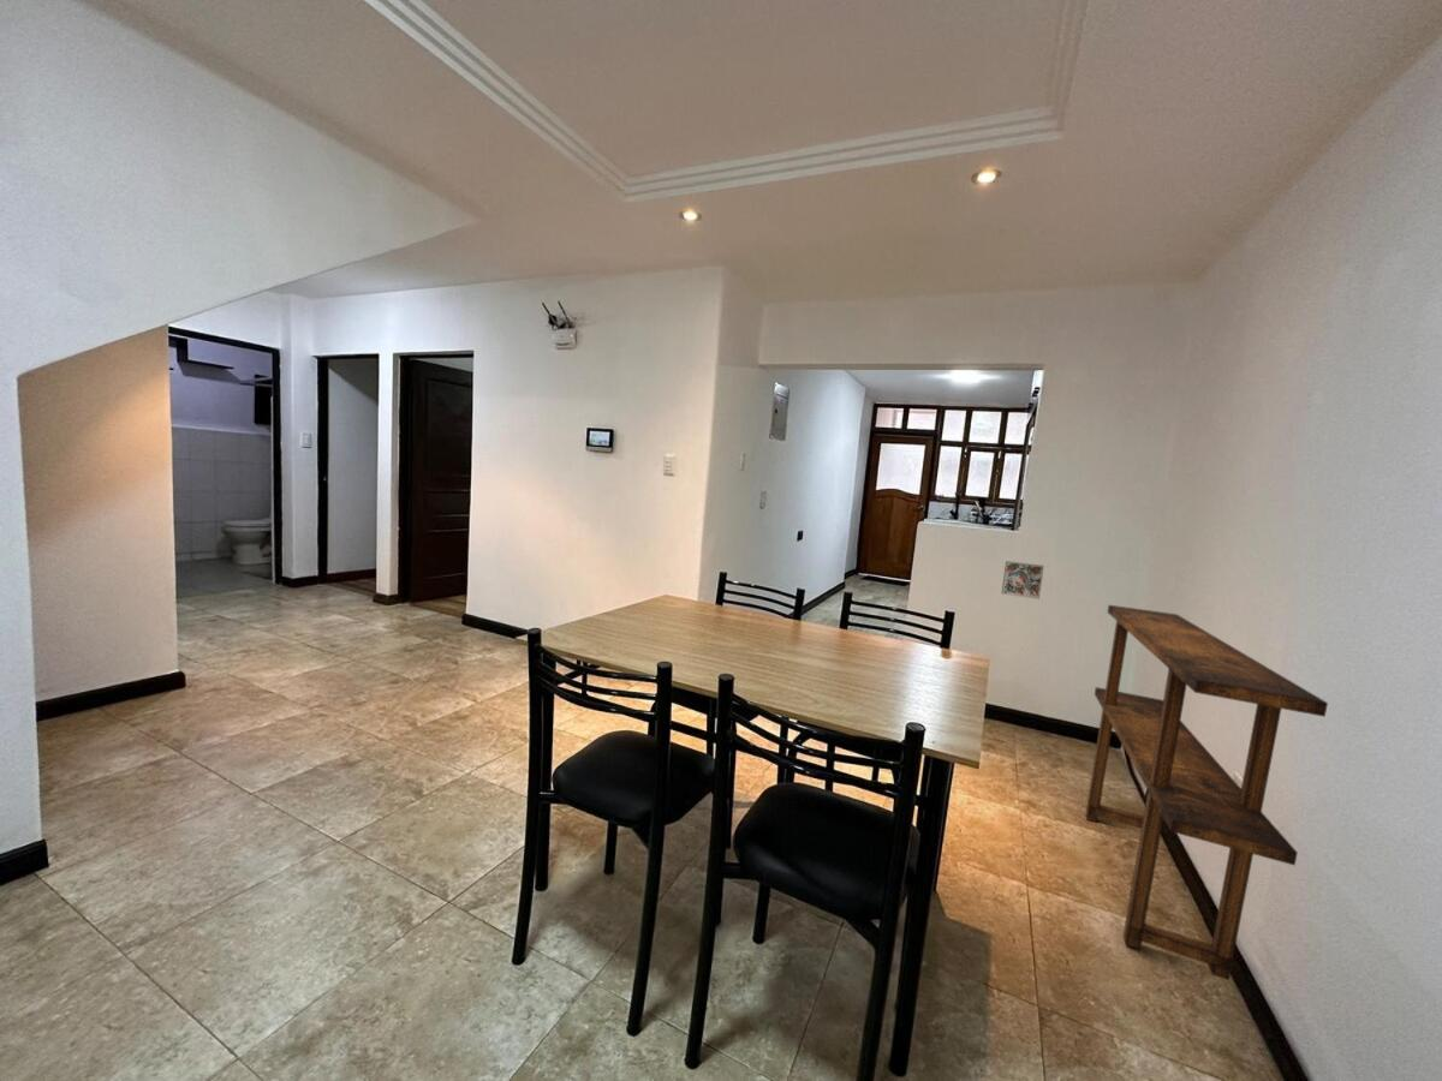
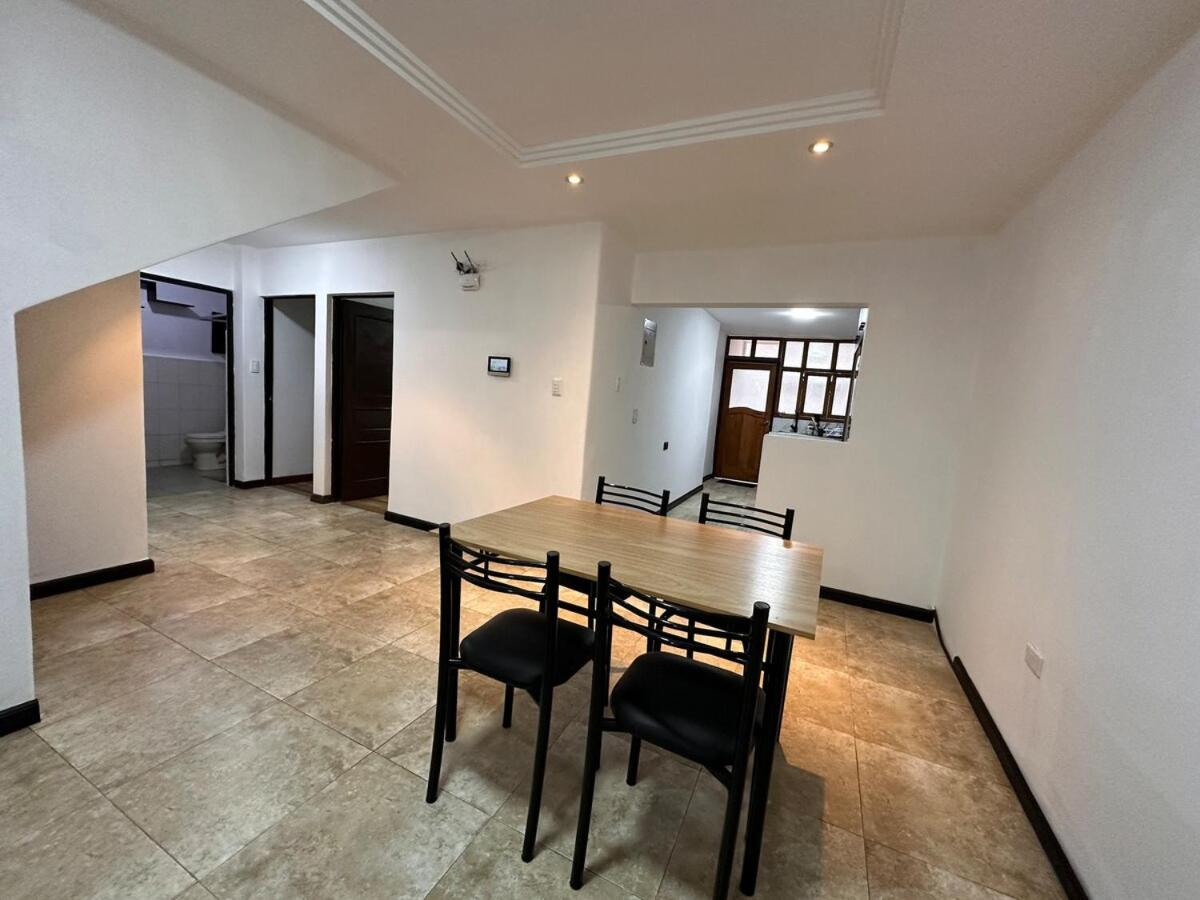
- console table (1163, 763)
- decorative tile (1021, 580)
